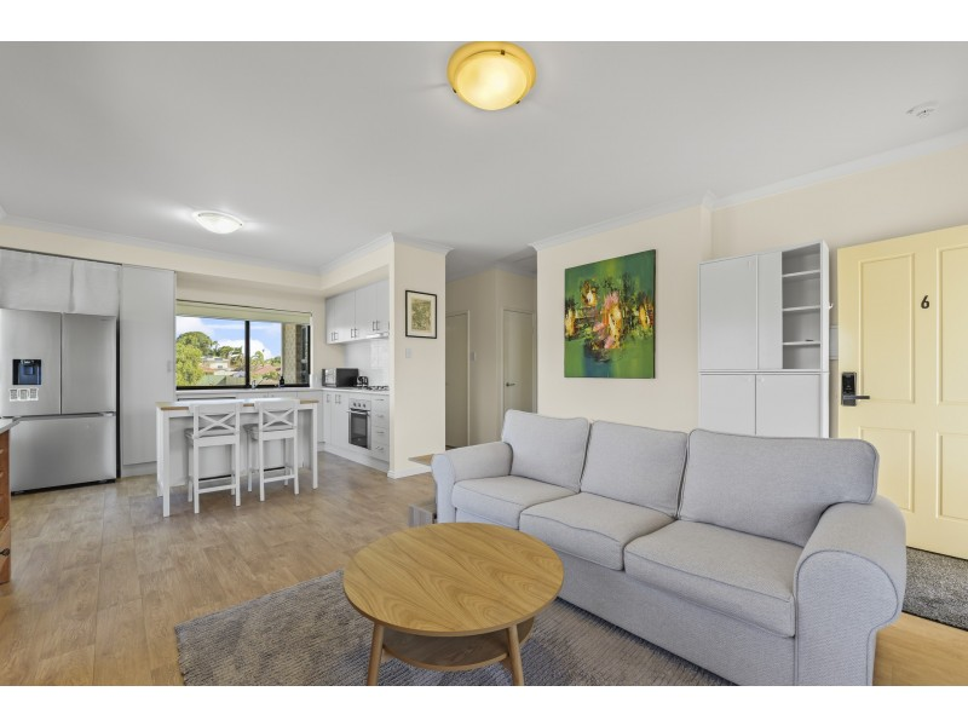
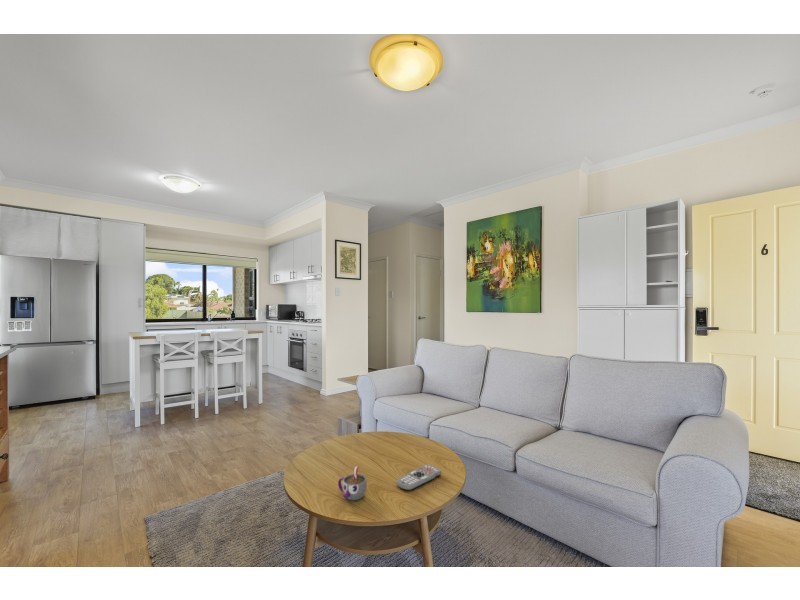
+ remote control (418, 477)
+ mug (351, 483)
